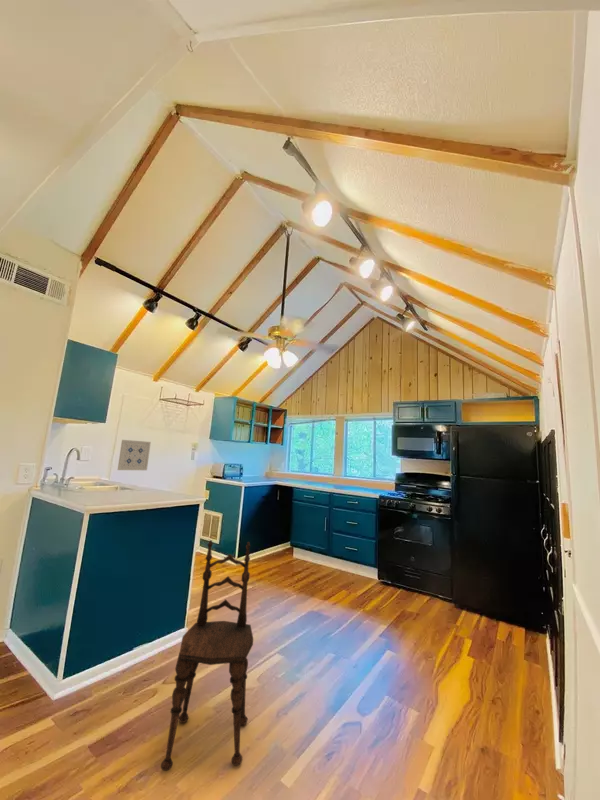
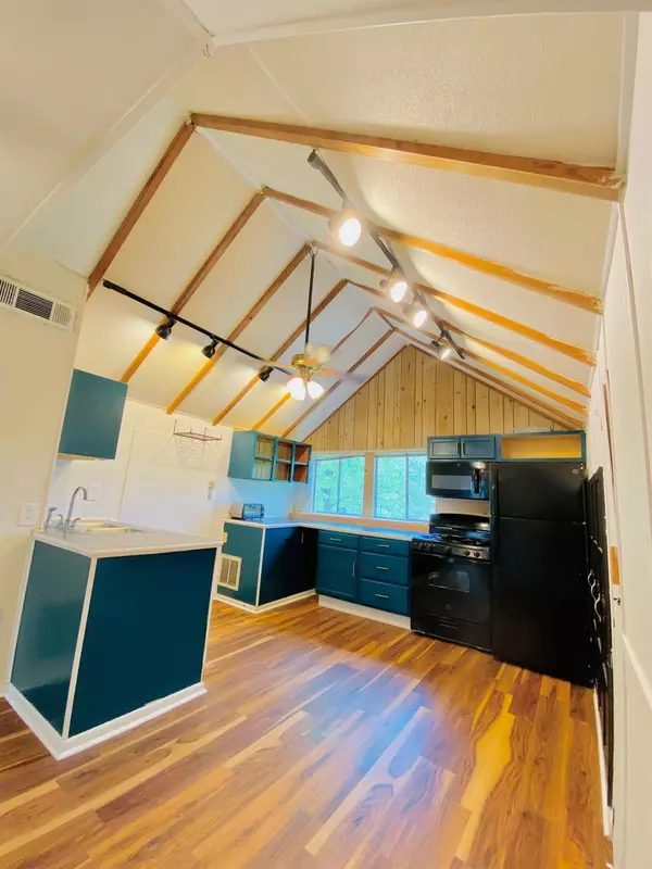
- wall art (134, 455)
- dining chair (217, 640)
